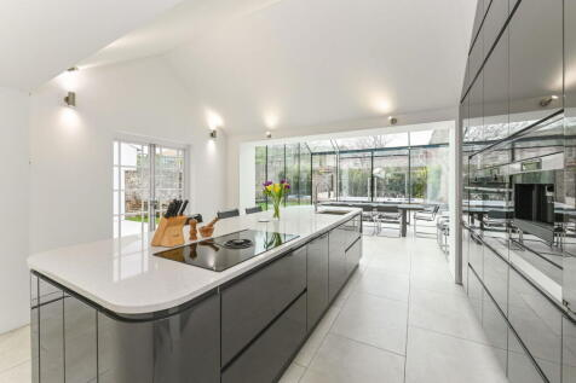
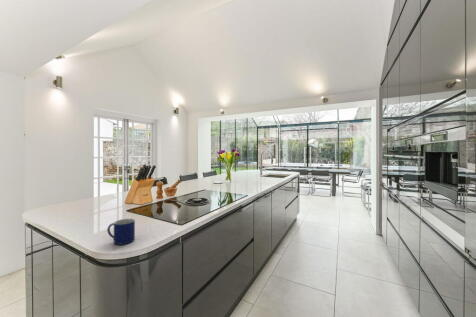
+ mug (120, 231)
